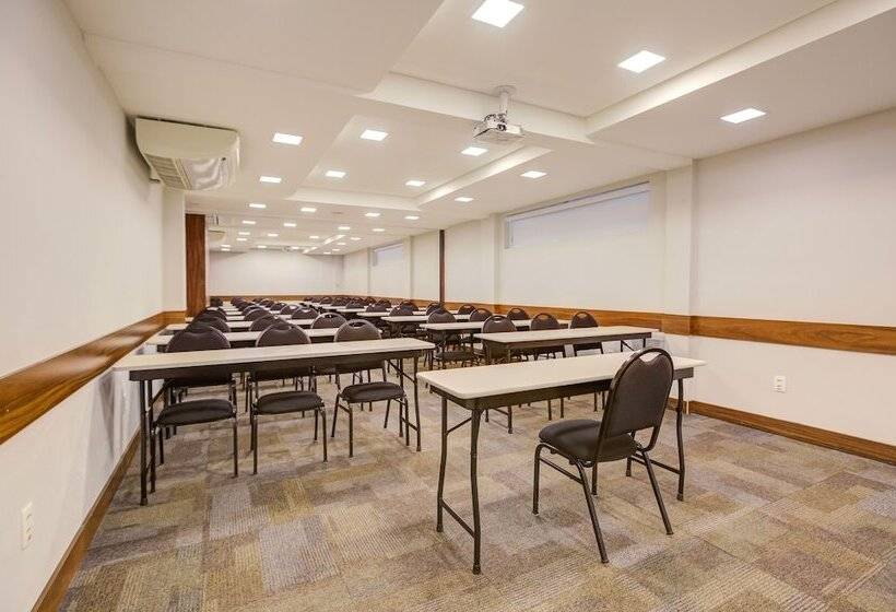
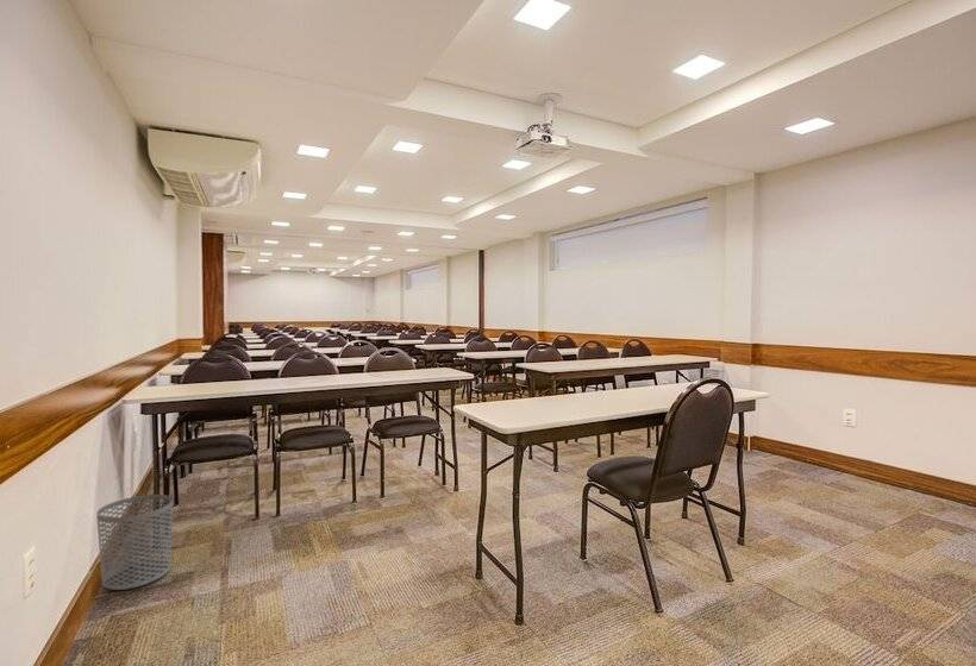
+ waste bin (136, 540)
